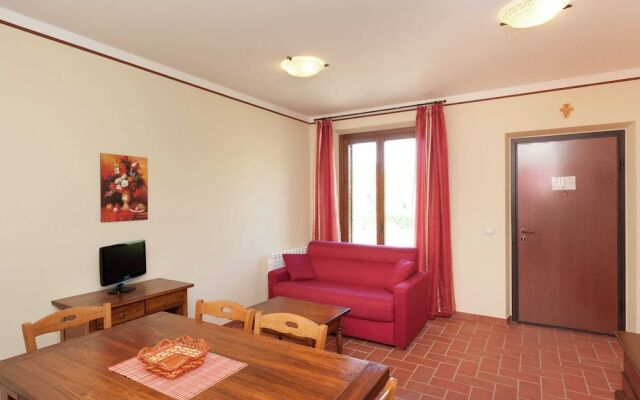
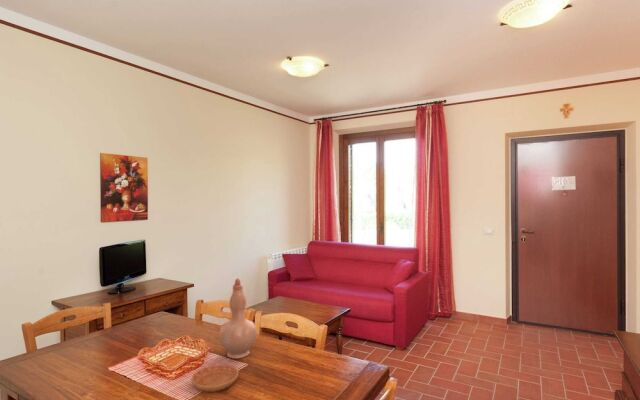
+ saucer (215, 378)
+ vase (238, 316)
